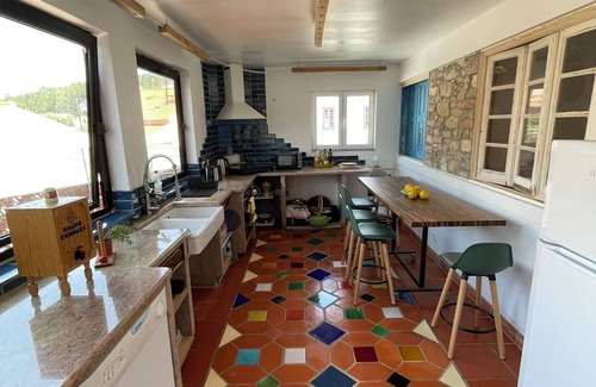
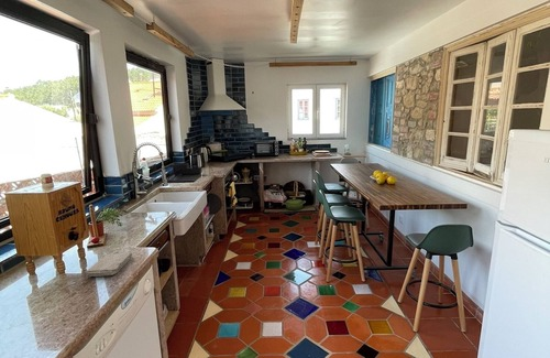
+ washcloth (110, 263)
